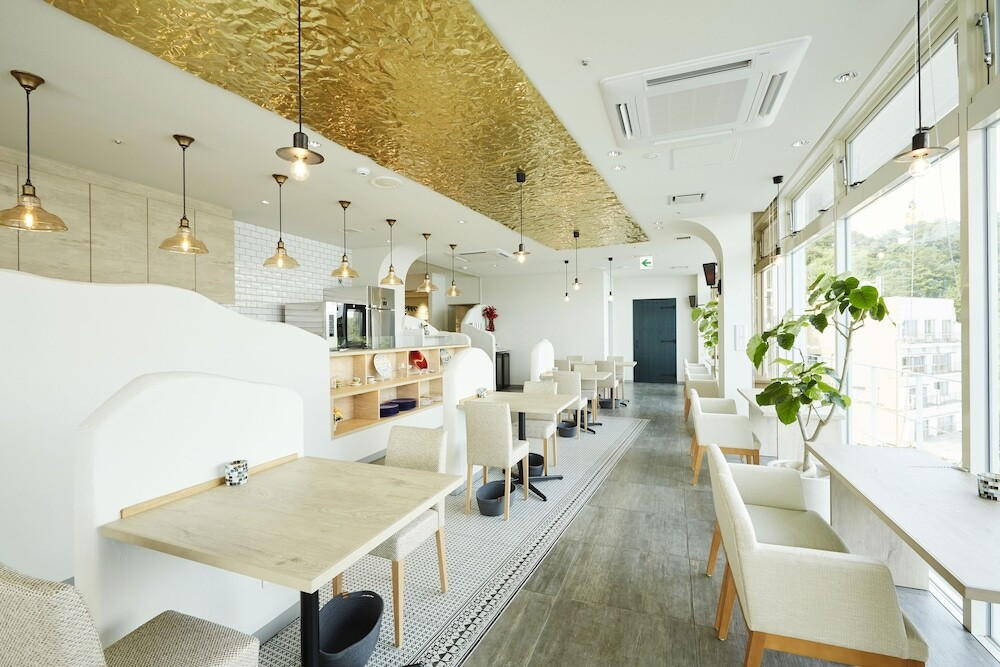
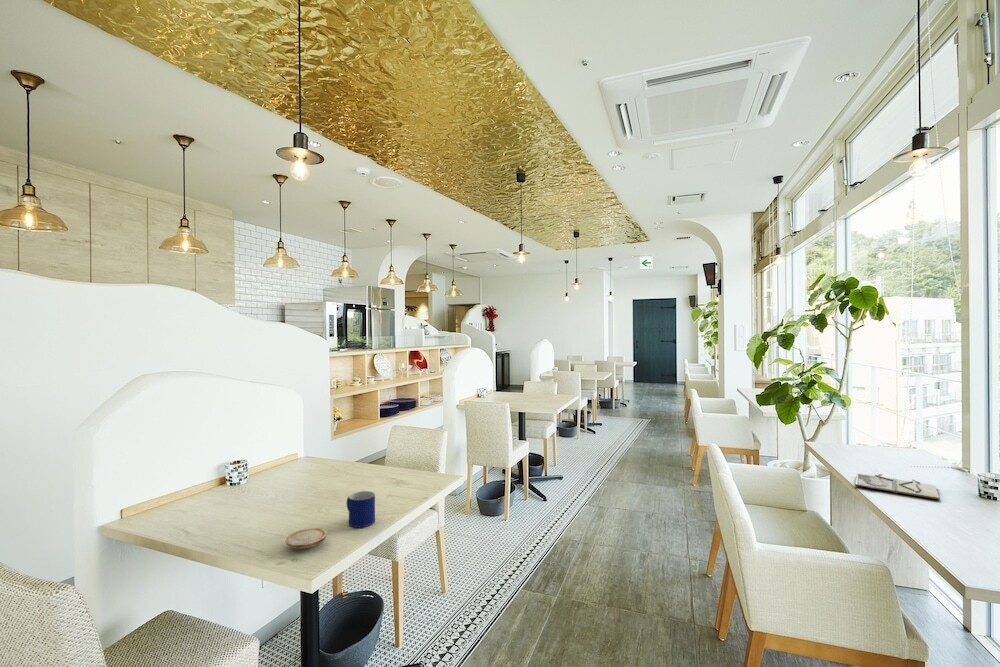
+ notebook (896, 483)
+ wood slice (306, 539)
+ mug (358, 507)
